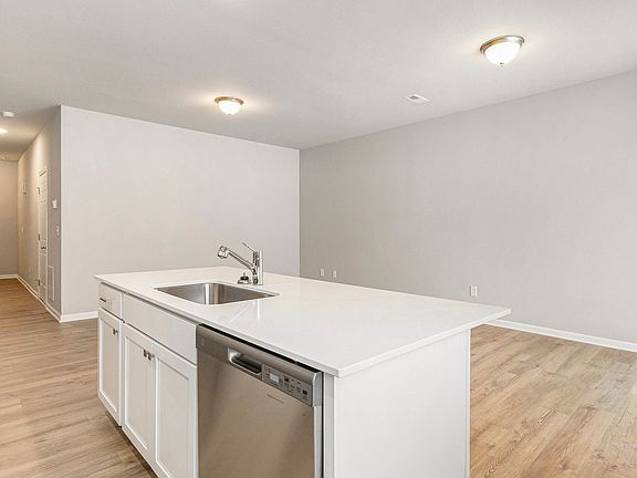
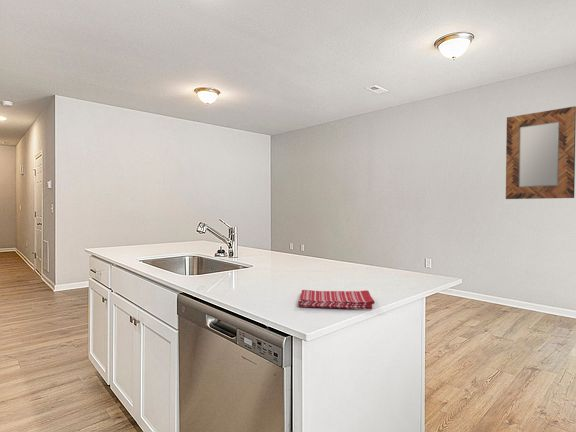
+ home mirror (538, 155)
+ dish towel (335, 297)
